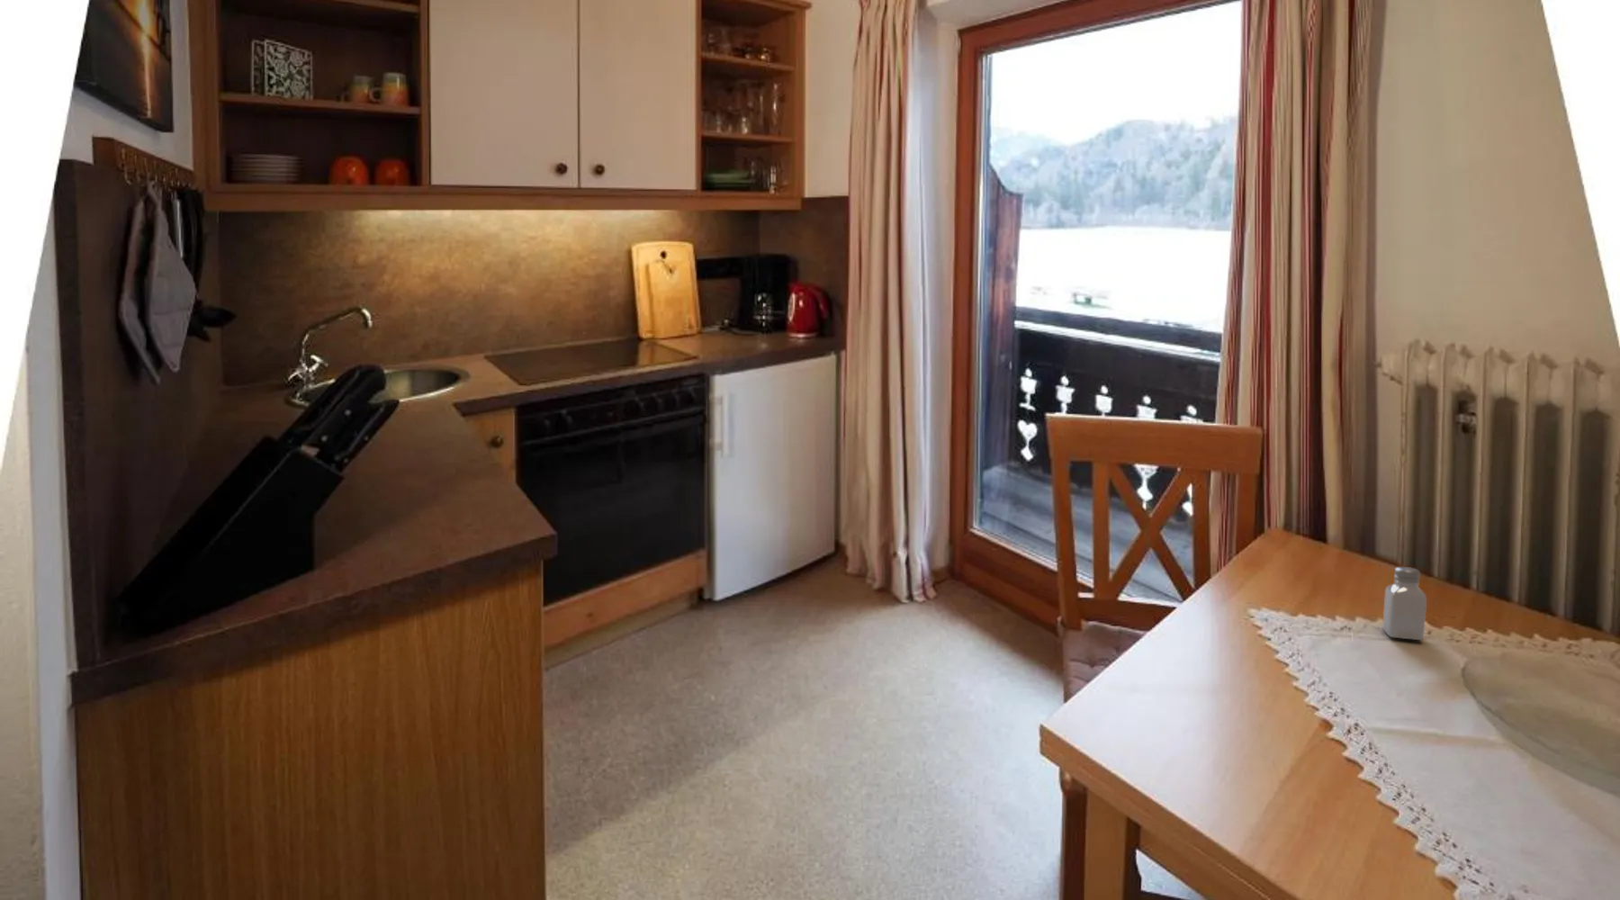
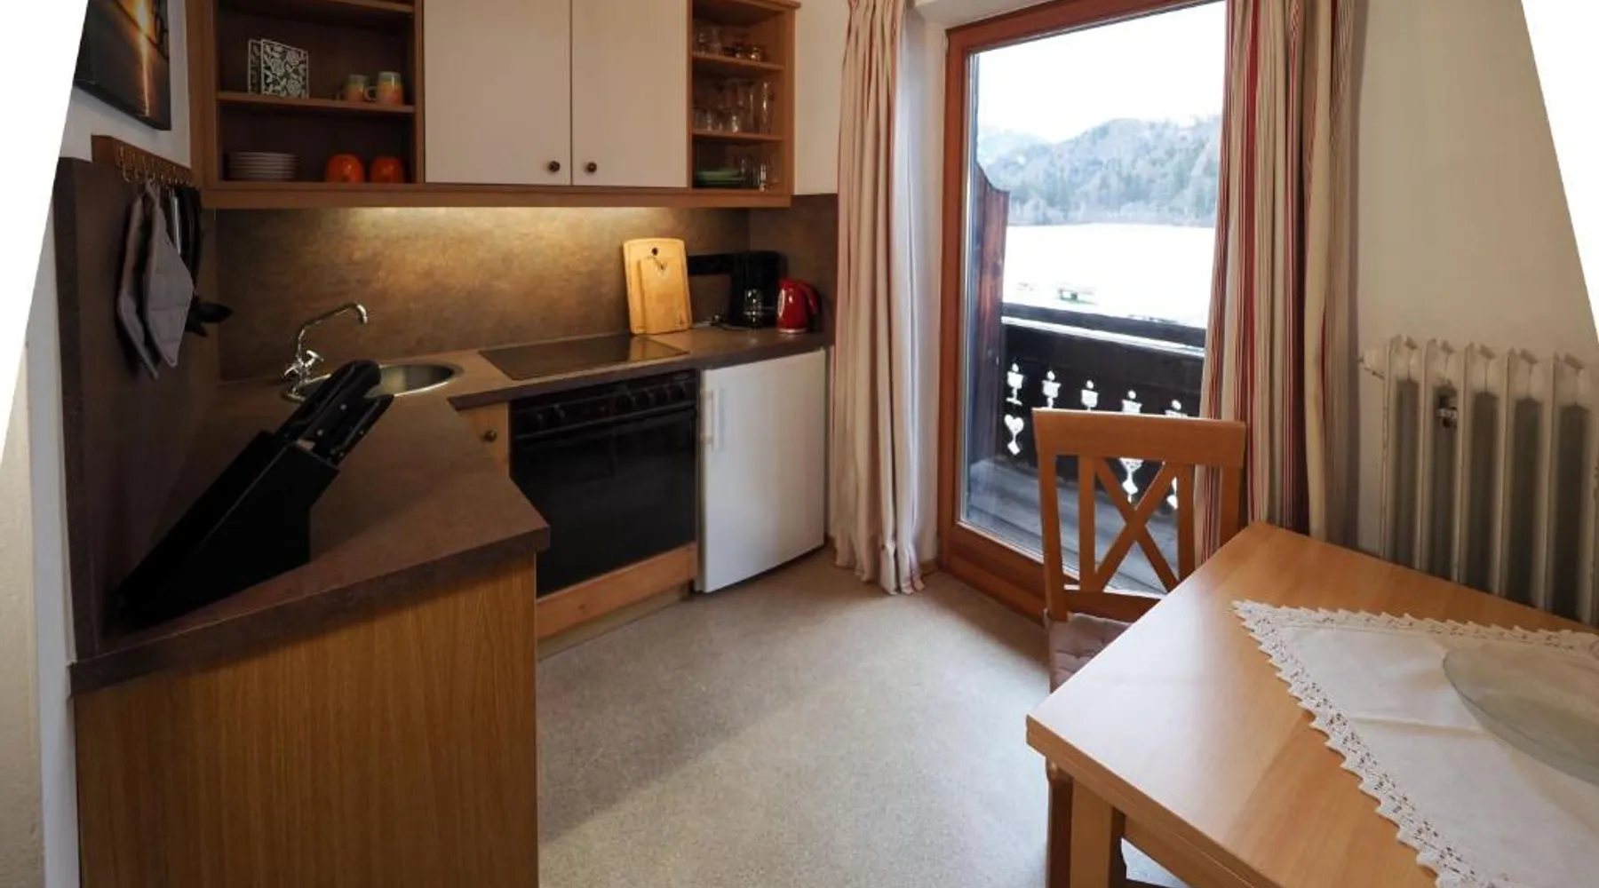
- saltshaker (1405, 601)
